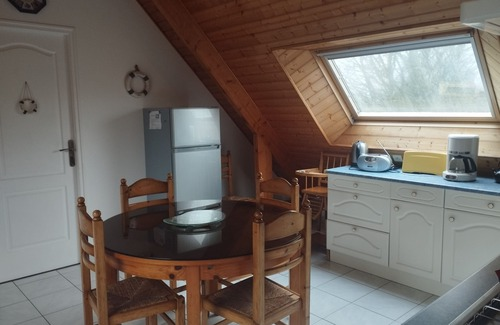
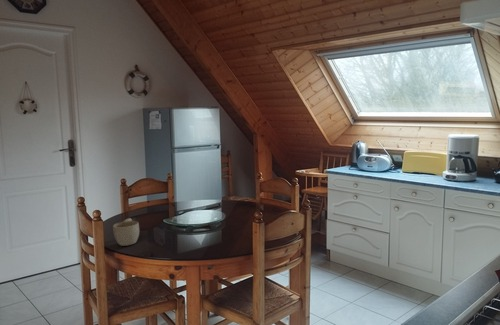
+ cup (128, 231)
